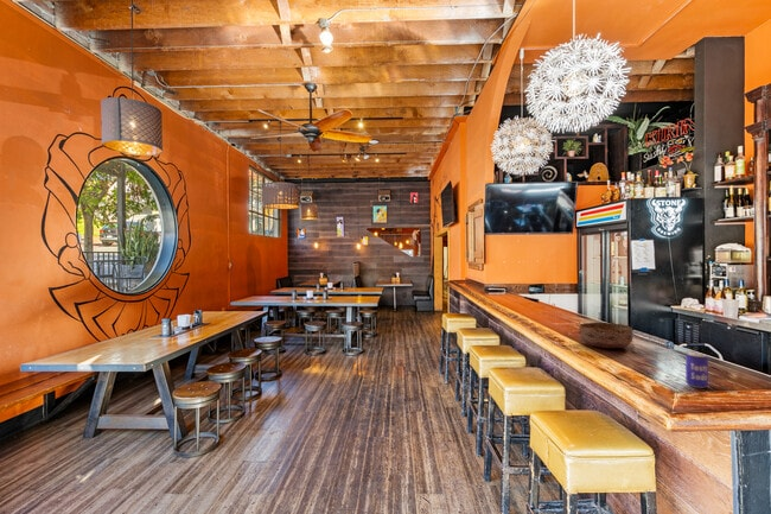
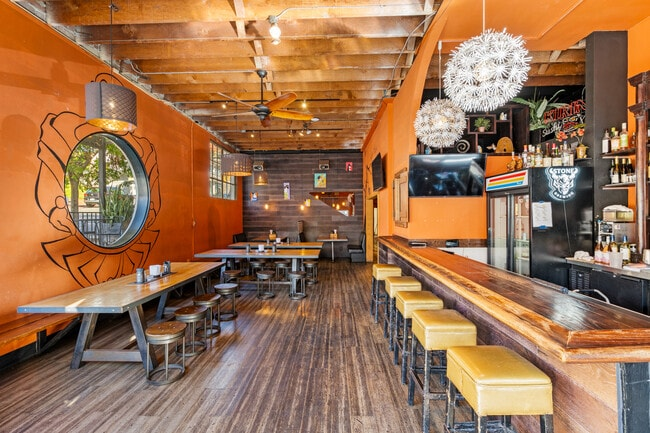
- bowl (605, 335)
- beer can (696, 368)
